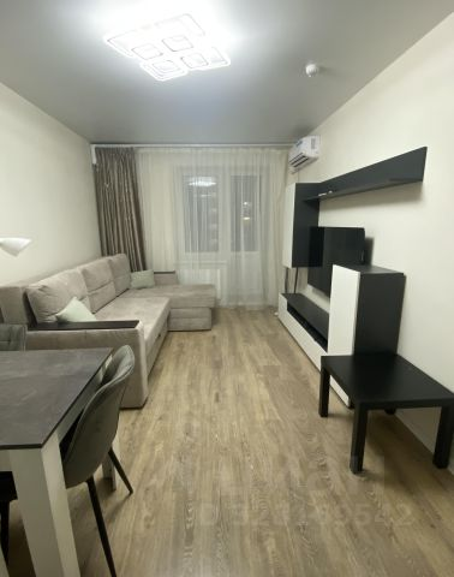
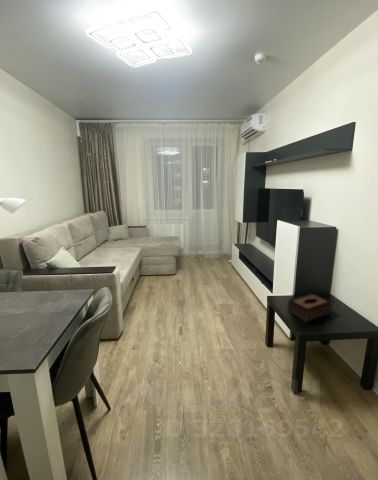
+ tissue box (309, 306)
